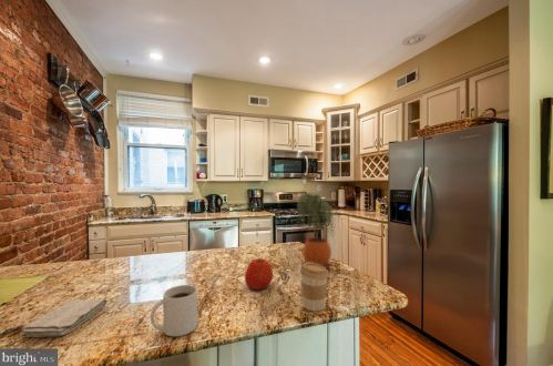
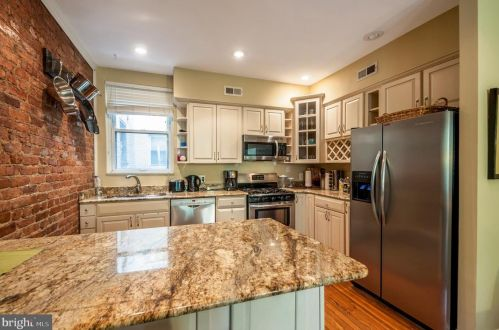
- coffee cup (314, 285)
- apple (258, 272)
- mug (176, 309)
- washcloth (68, 314)
- potted plant (315, 230)
